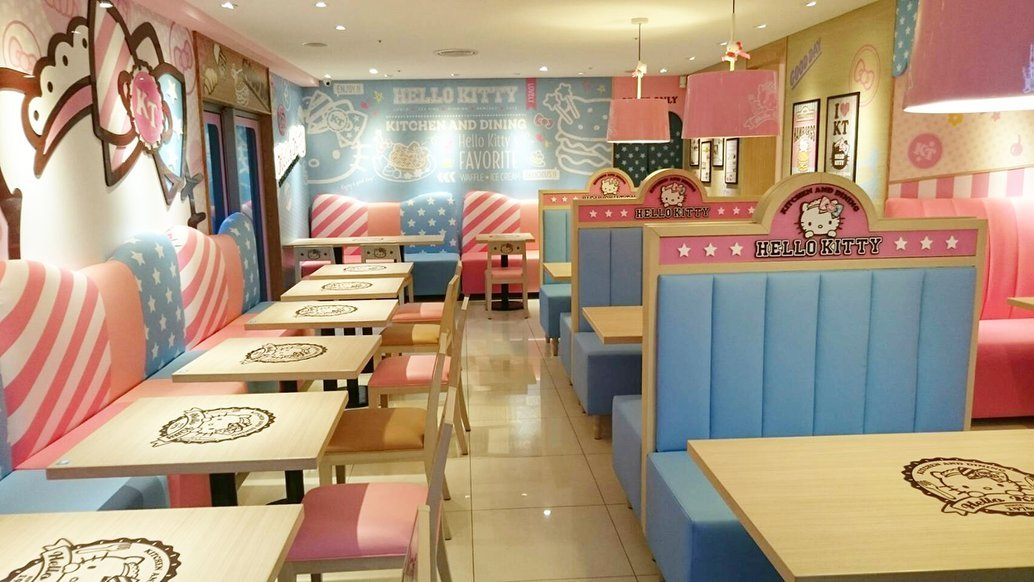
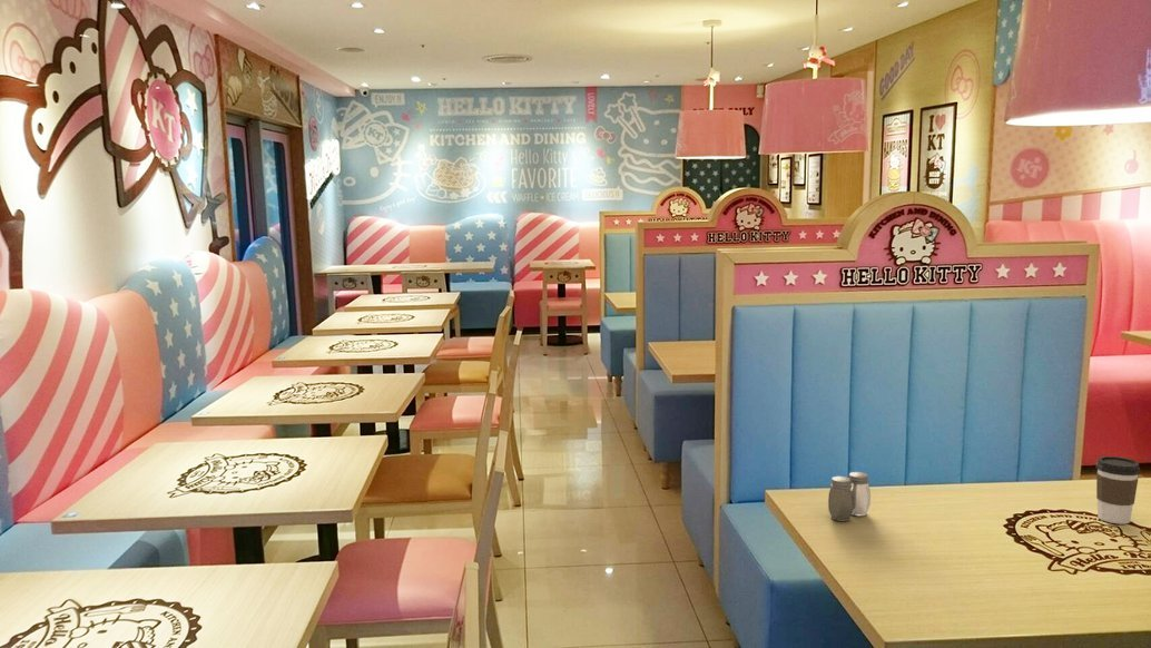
+ salt and pepper shaker (849, 495)
+ coffee cup (1115, 490)
